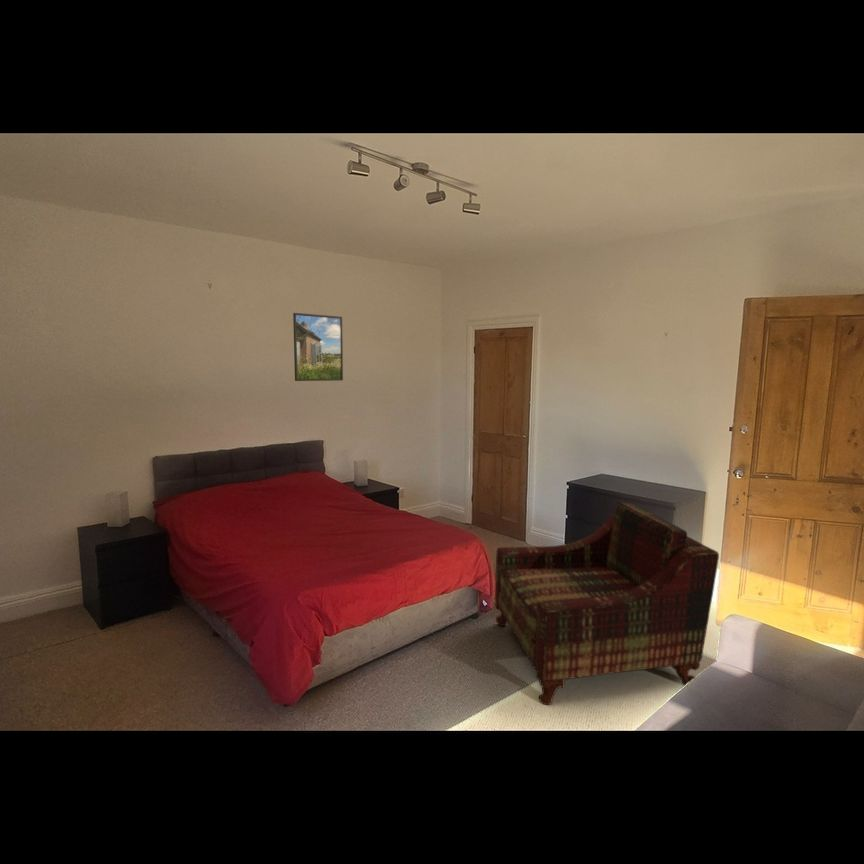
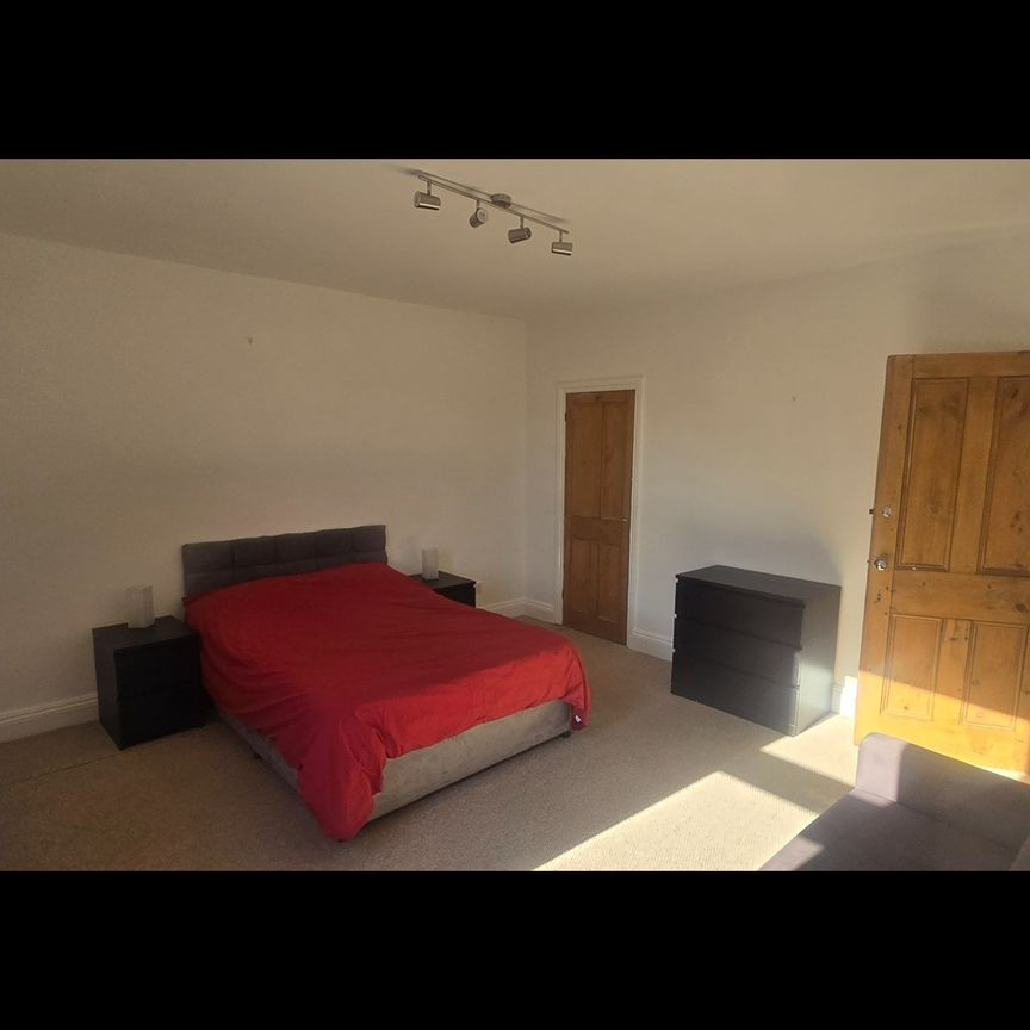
- armchair (593, 585)
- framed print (319, 348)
